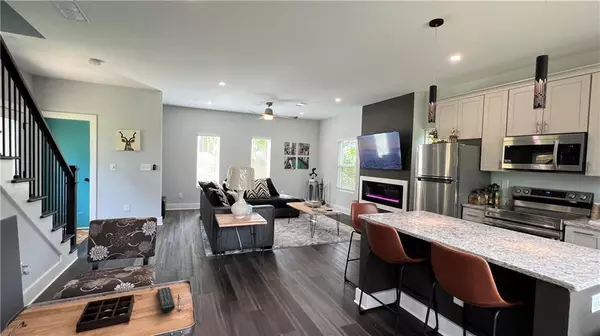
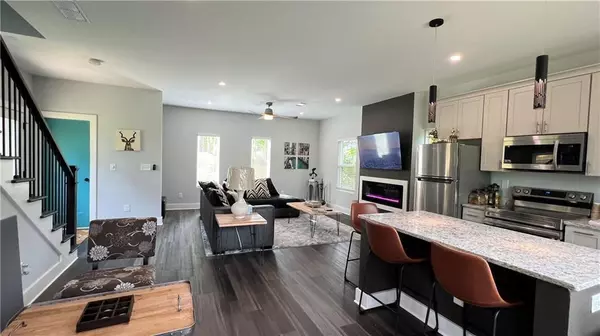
- remote control (165, 298)
